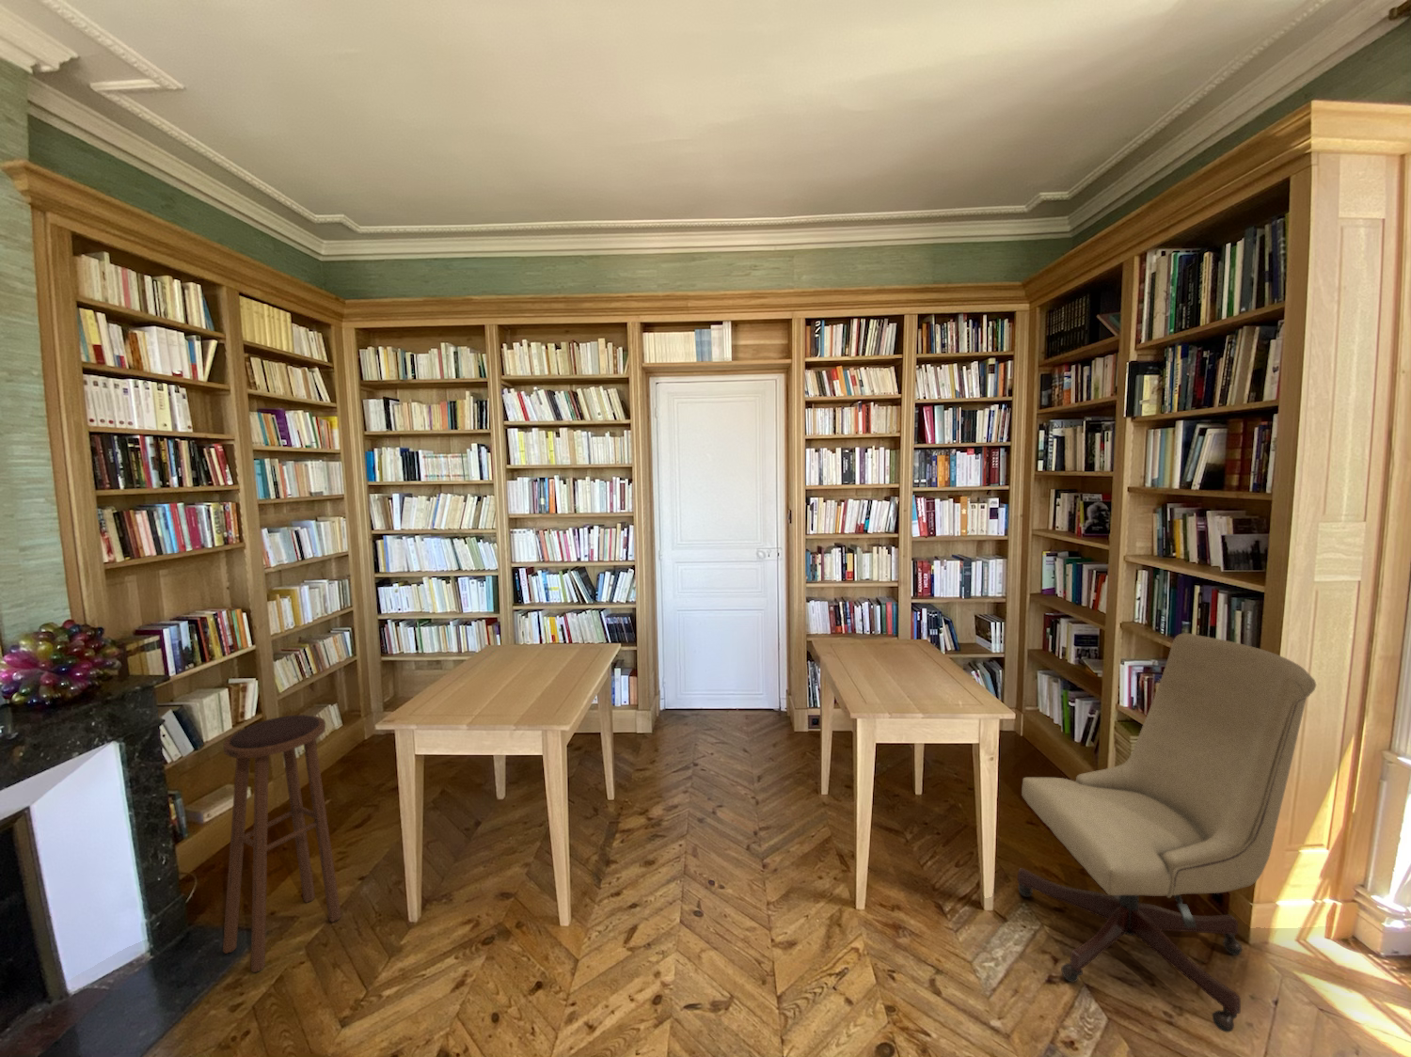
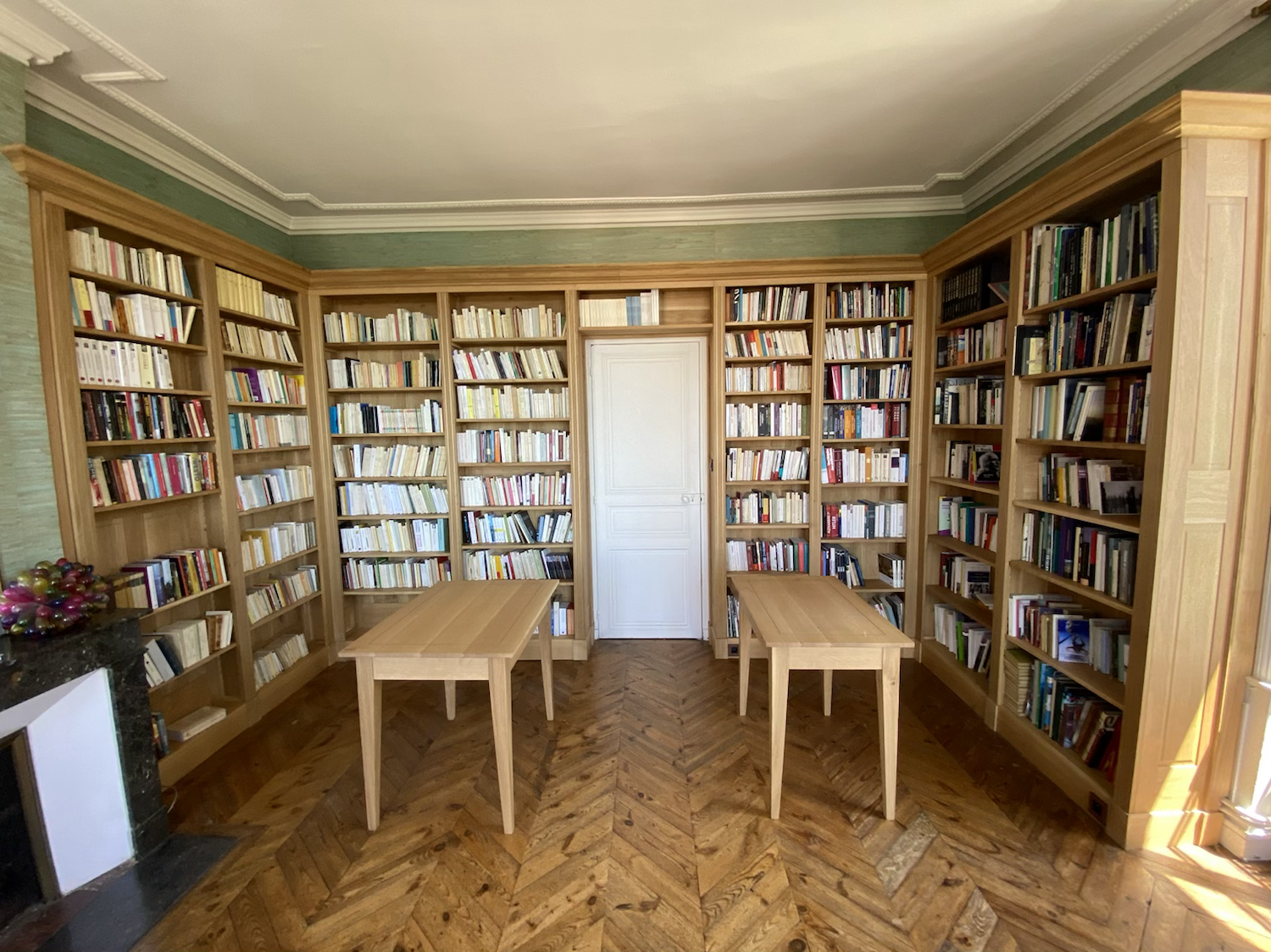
- stool (282, 837)
- chair (1151, 801)
